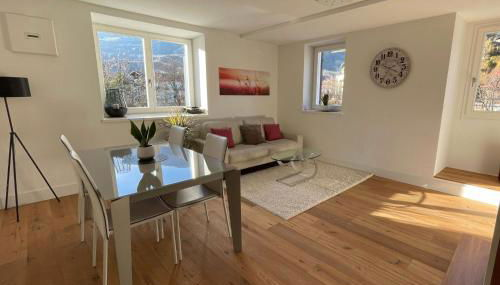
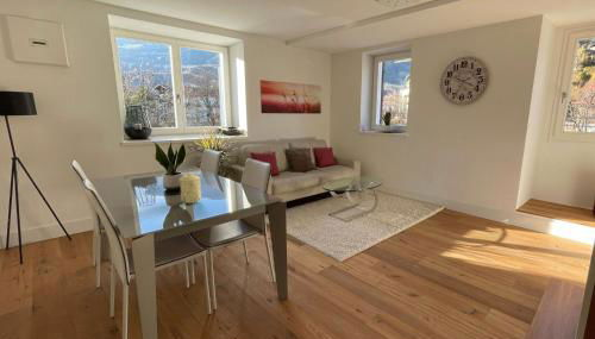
+ mug (190, 188)
